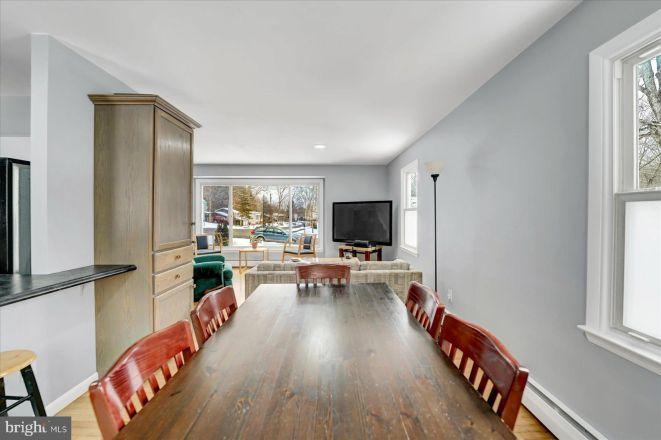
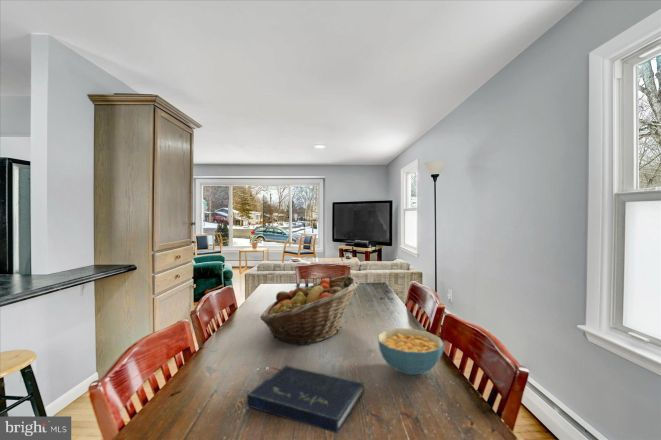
+ fruit basket (311, 304)
+ cereal bowl (409, 355)
+ book (292, 388)
